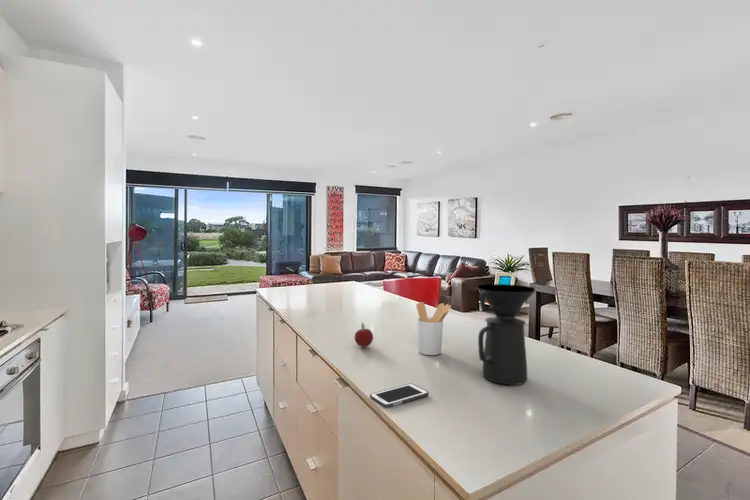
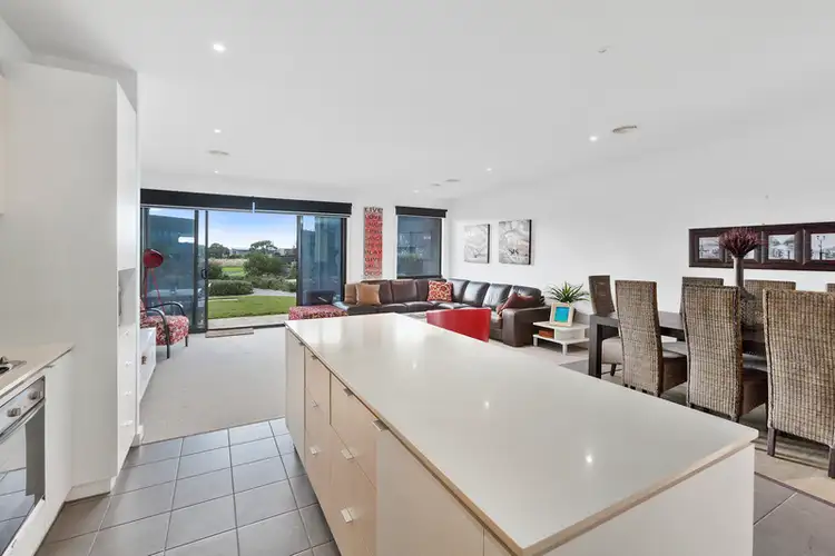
- cell phone (399, 394)
- coffee maker (504, 332)
- utensil holder (434, 327)
- fruit (362, 333)
